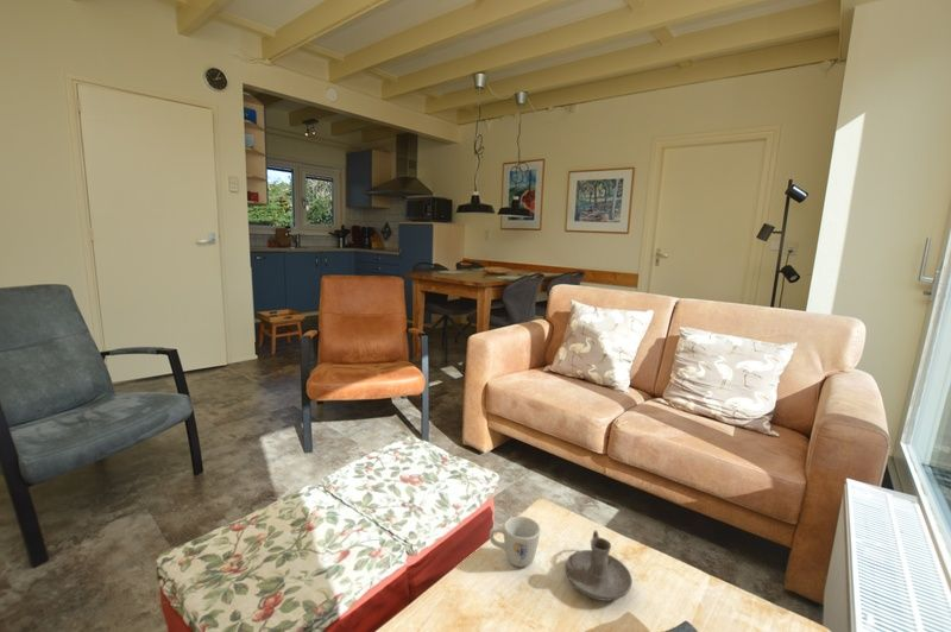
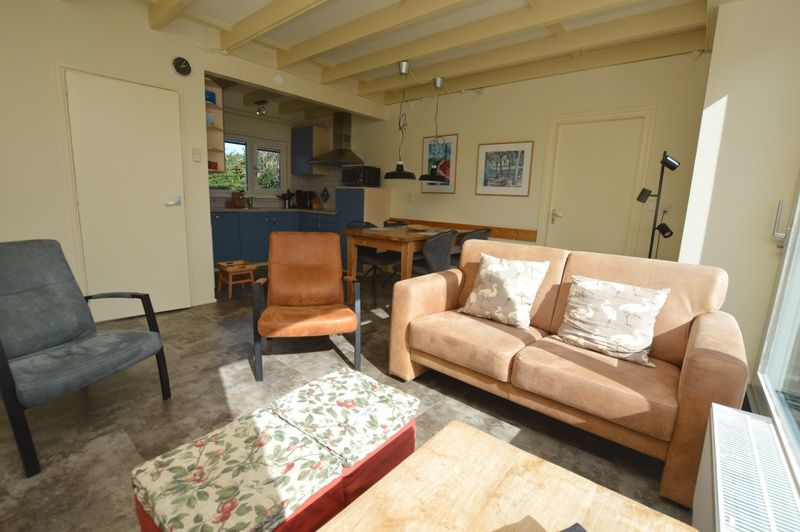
- candle holder (598, 557)
- mug (514, 542)
